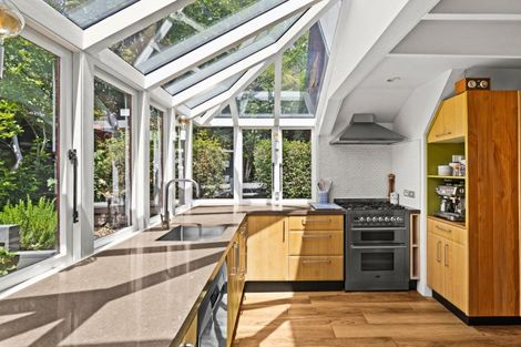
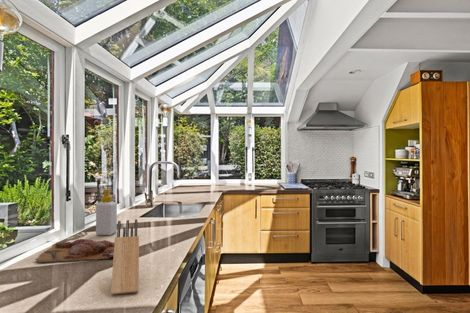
+ knife block (126, 252)
+ cutting board (90, 244)
+ soap bottle (106, 211)
